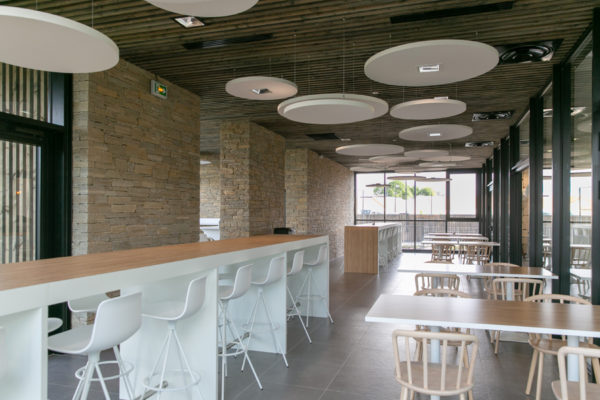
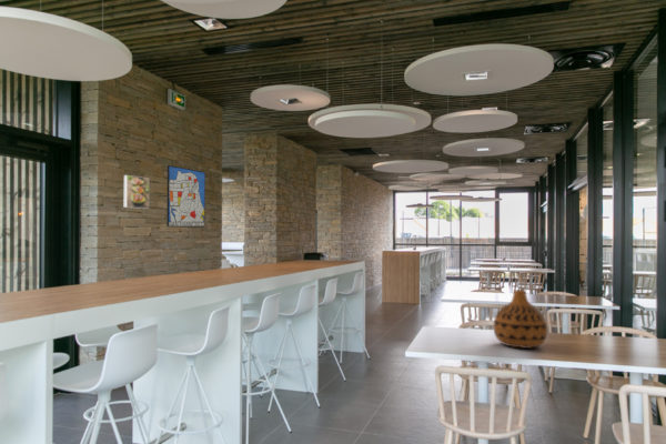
+ wall art (186, 198)
+ vase (519, 317)
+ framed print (137, 192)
